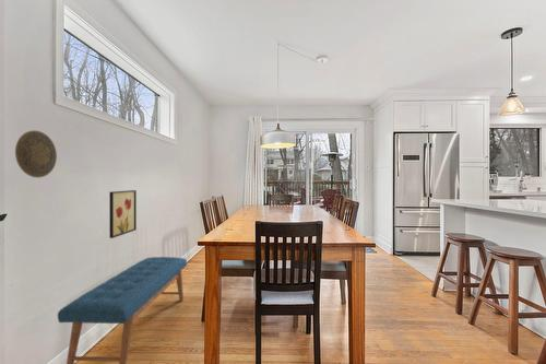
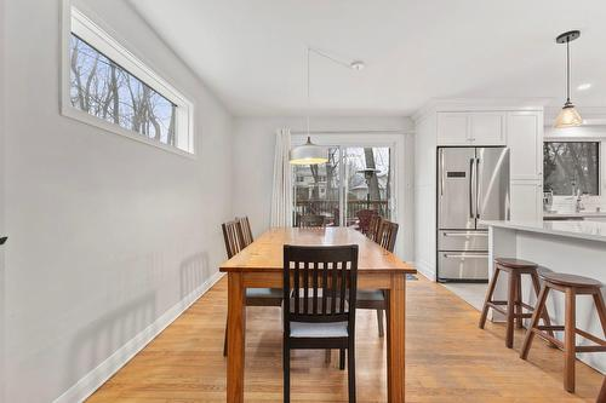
- wall art (122, 212)
- decorative plate (39, 154)
- bench (138, 301)
